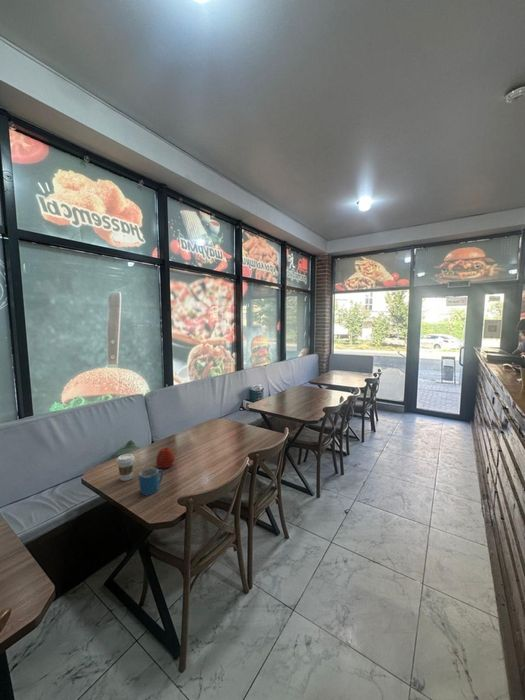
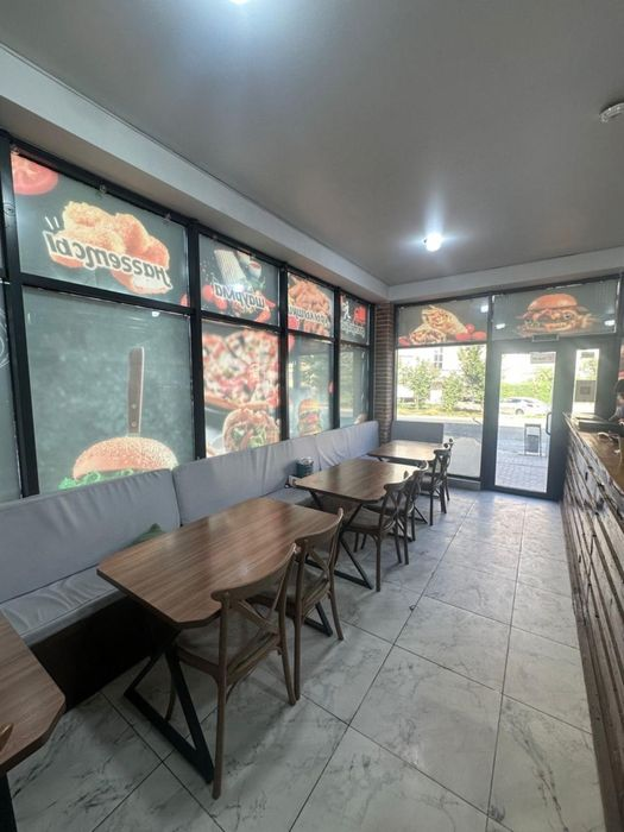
- coffee cup (125, 467)
- mug (152, 479)
- apple (165, 456)
